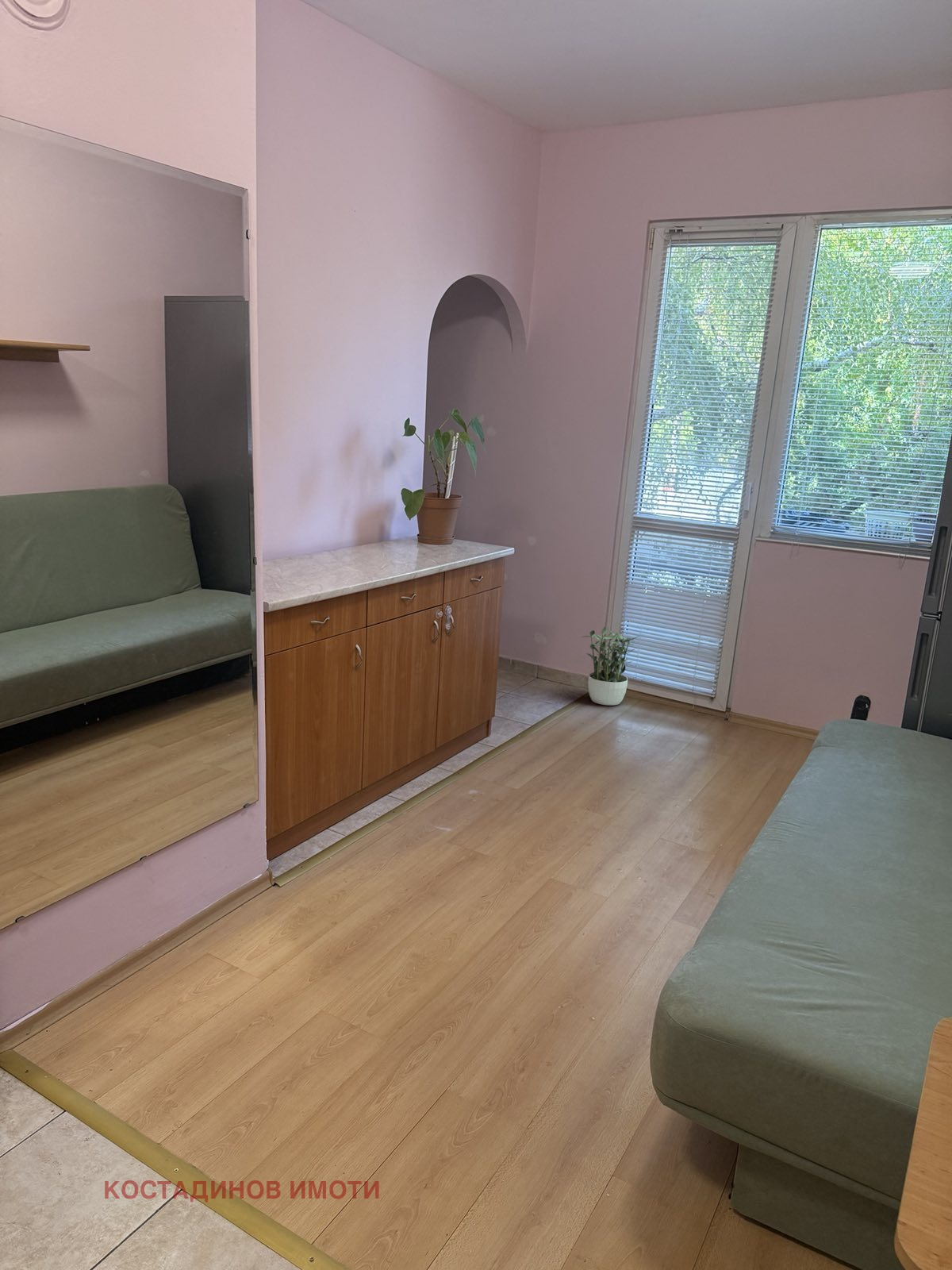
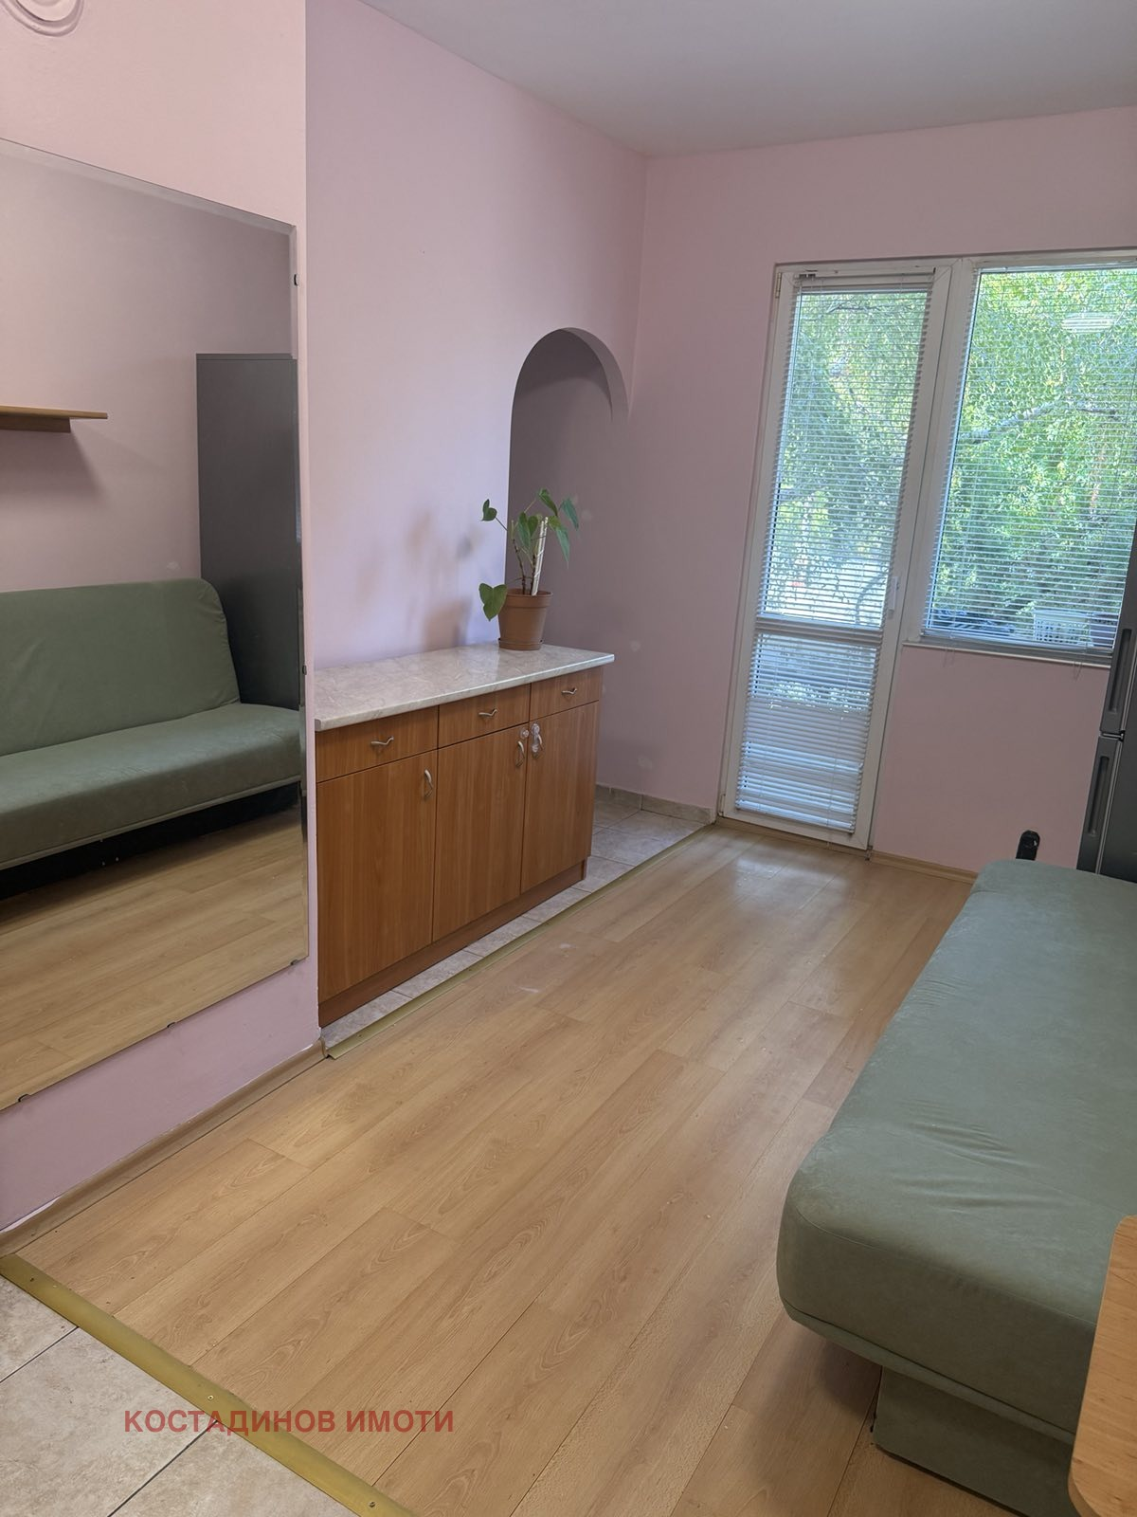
- potted plant (607, 663)
